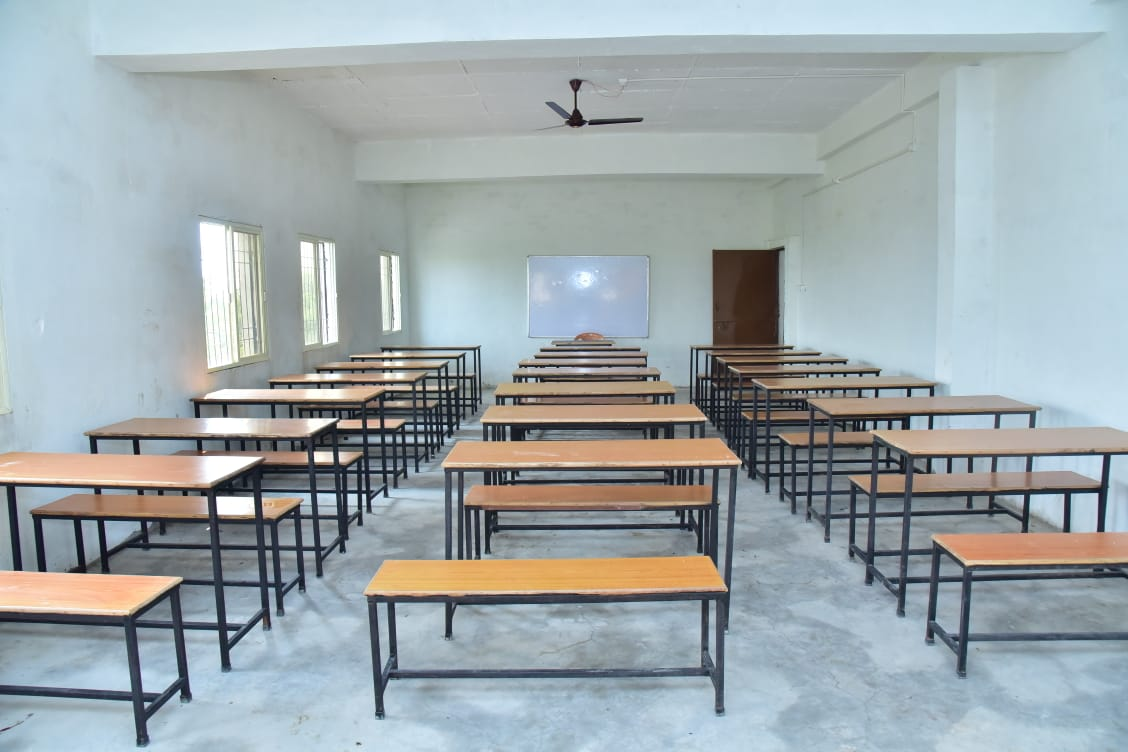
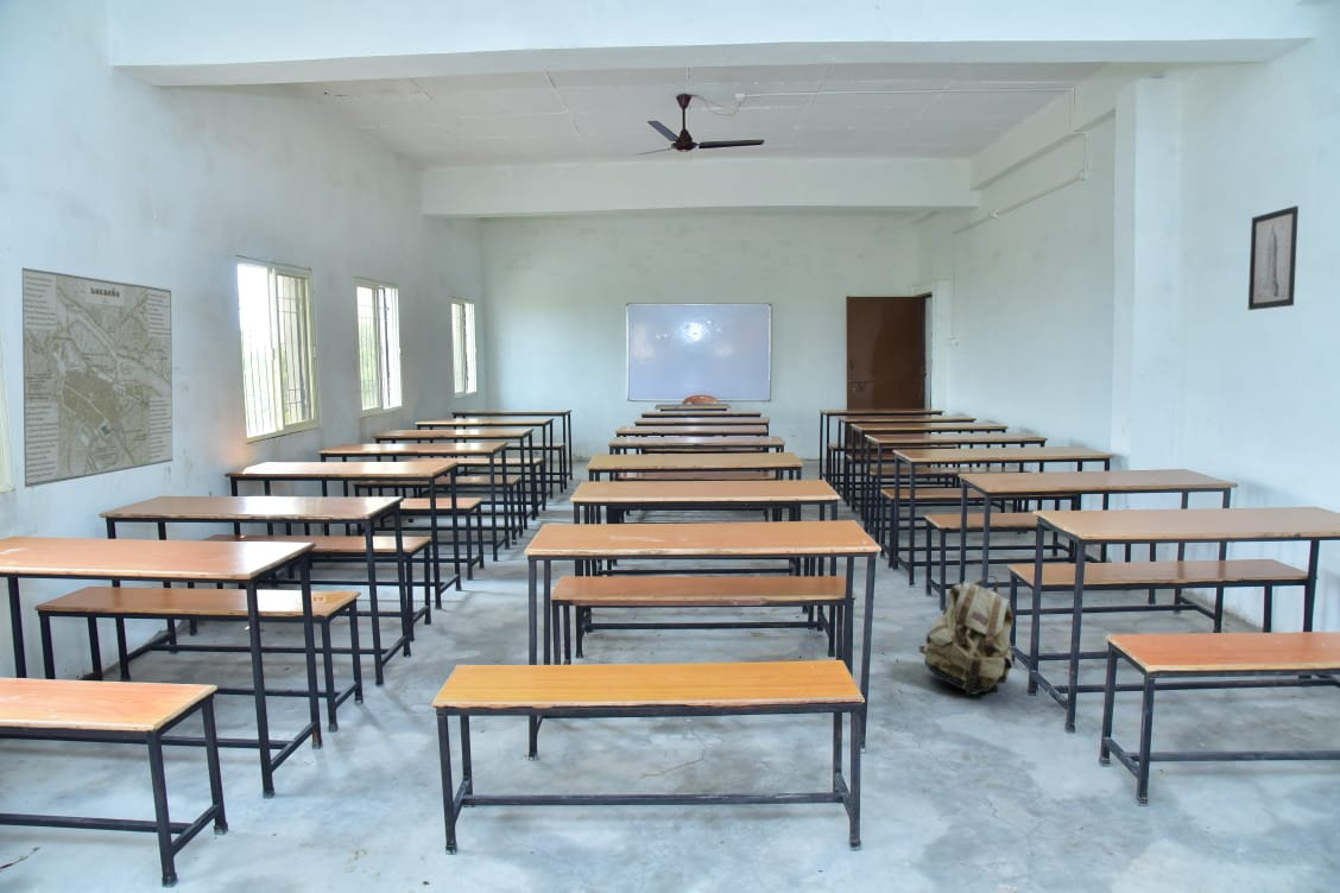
+ map (103, 375)
+ wall art (1271, 260)
+ backpack (966, 629)
